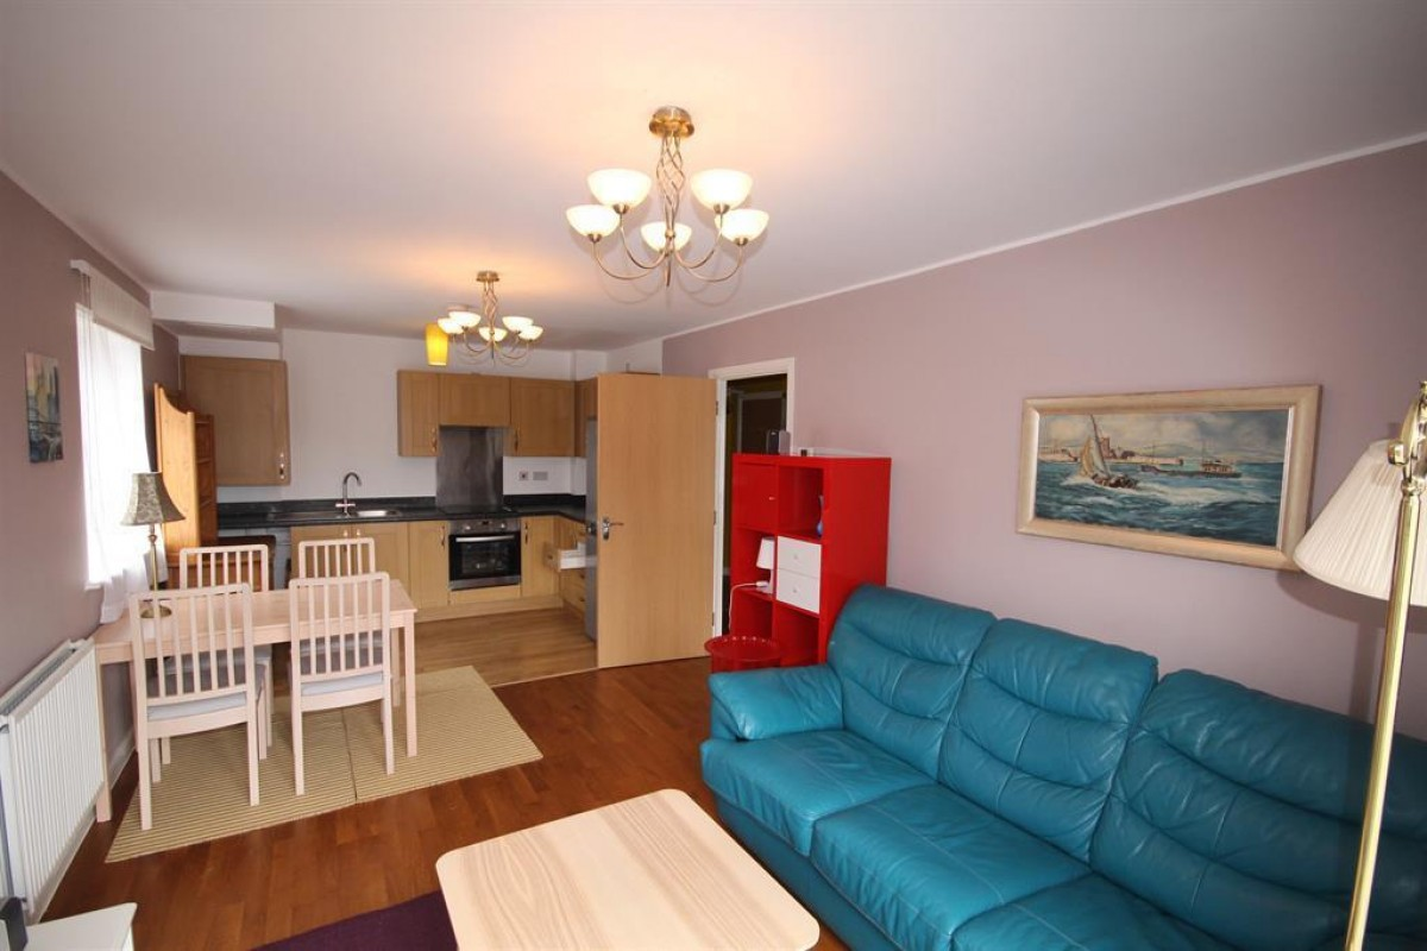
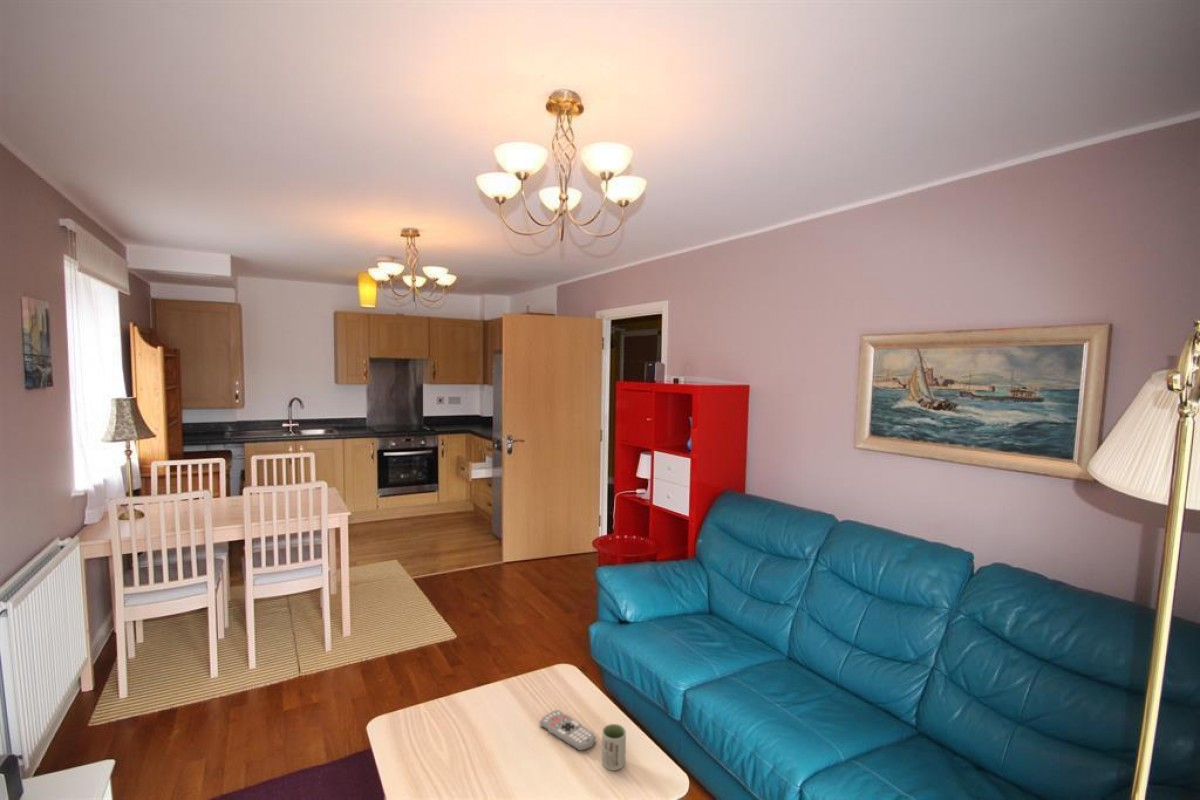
+ remote control (568, 730)
+ cup (613, 747)
